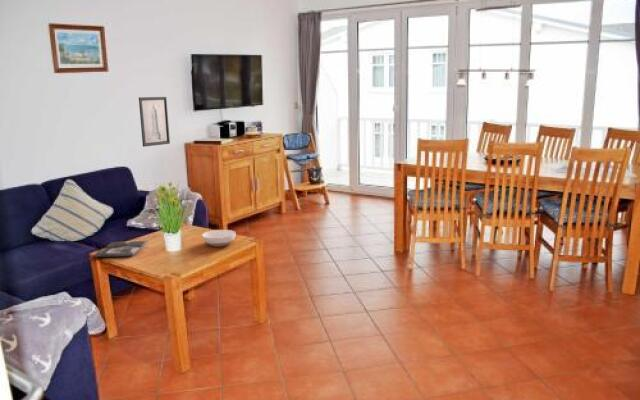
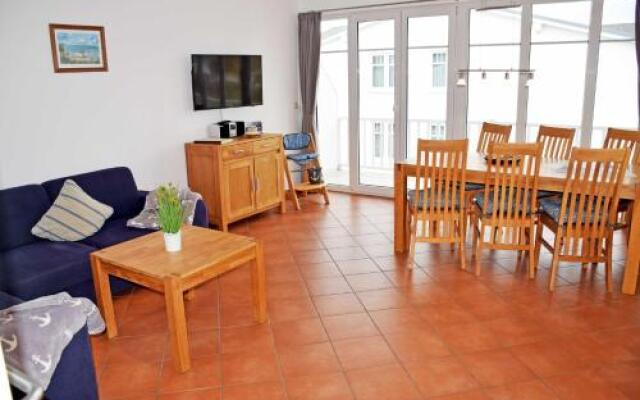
- magazine (122, 248)
- wall art (154, 121)
- bowl (219, 238)
